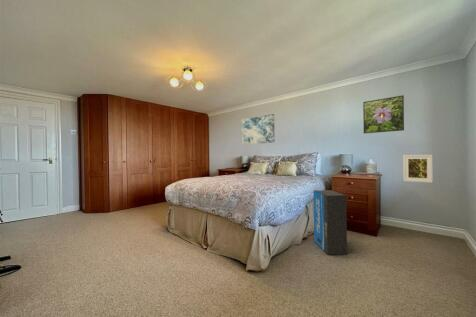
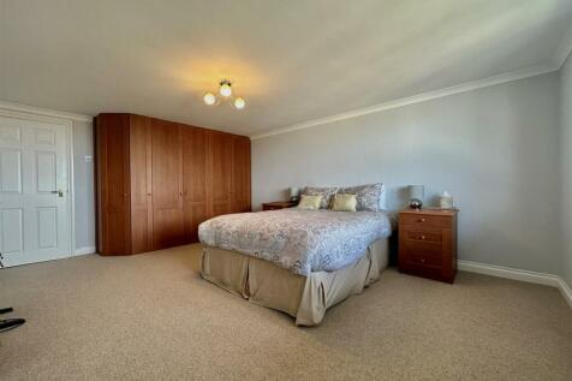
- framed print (382, 115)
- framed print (417, 168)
- wall art (257, 130)
- air purifier (329, 220)
